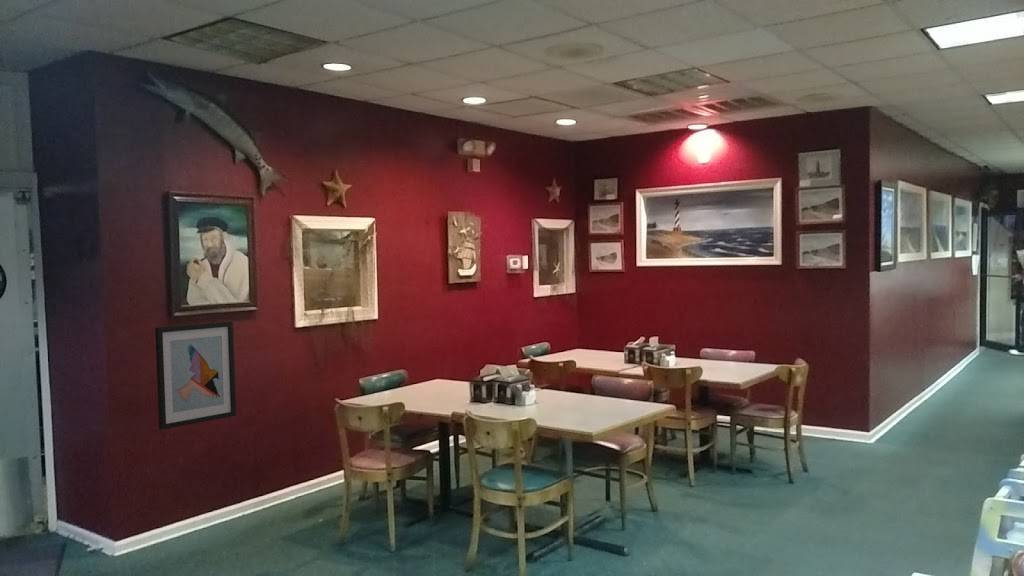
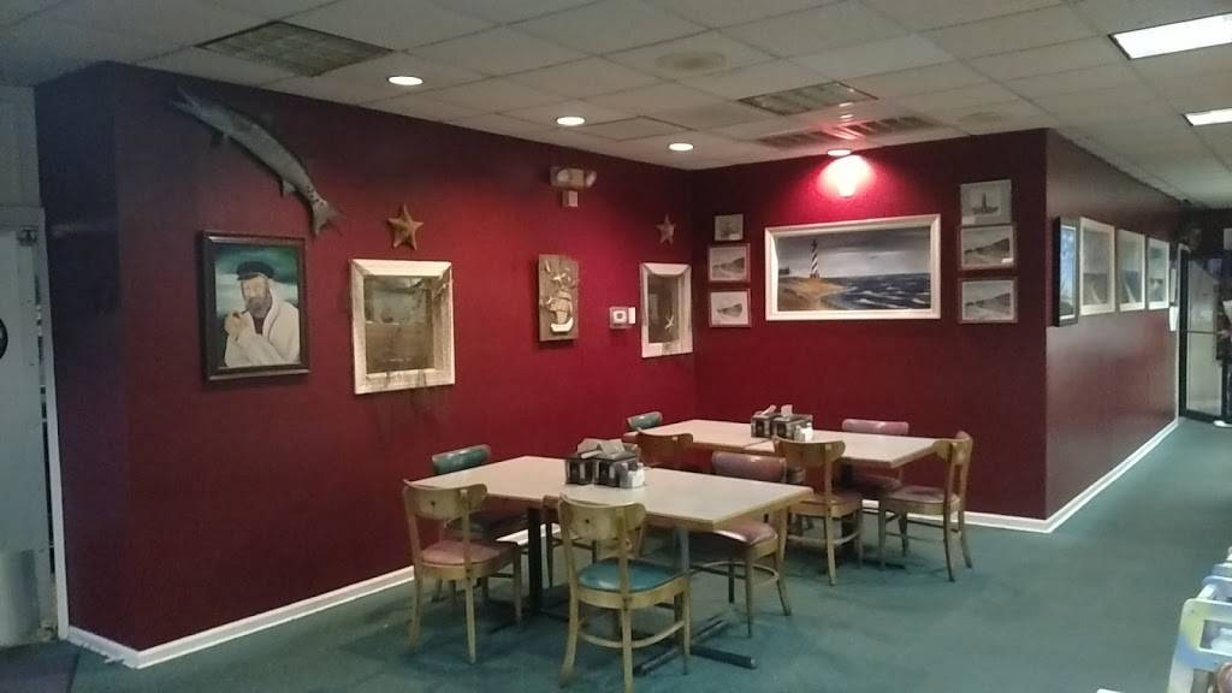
- wall art (197, 373)
